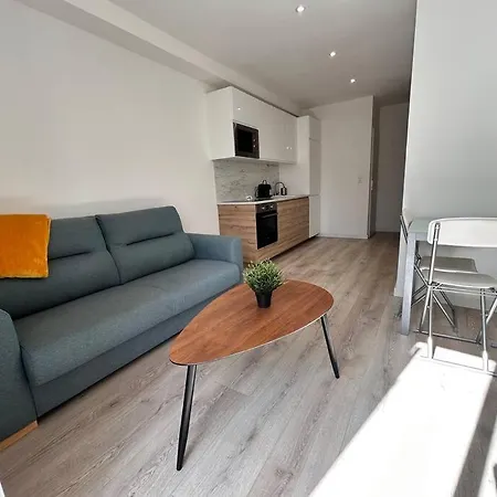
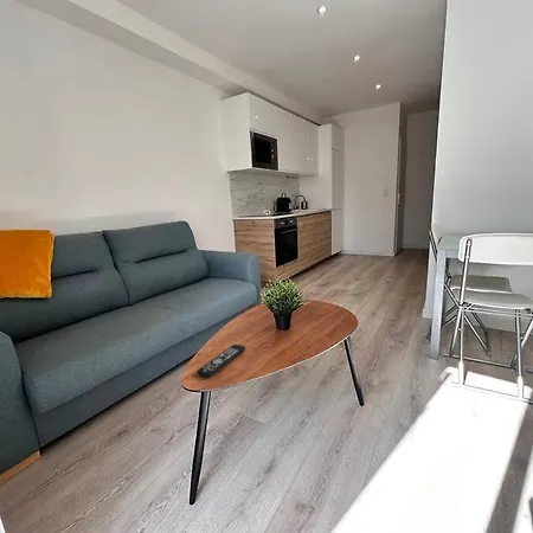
+ remote control (223, 359)
